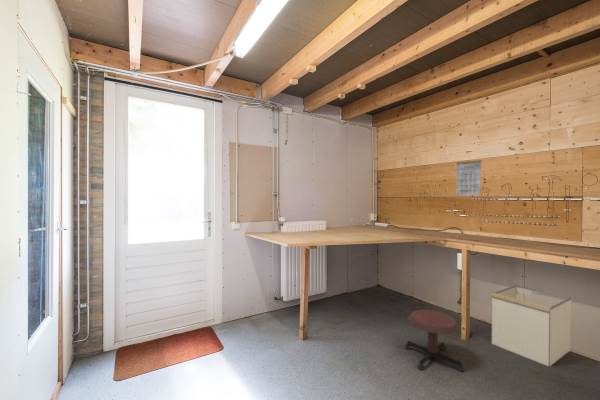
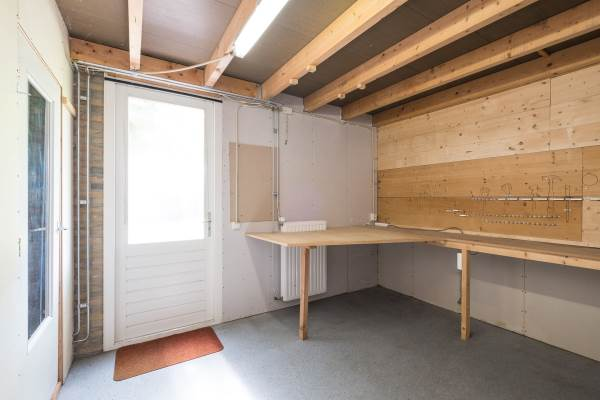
- calendar (468, 174)
- storage bin (530, 320)
- stool (432, 337)
